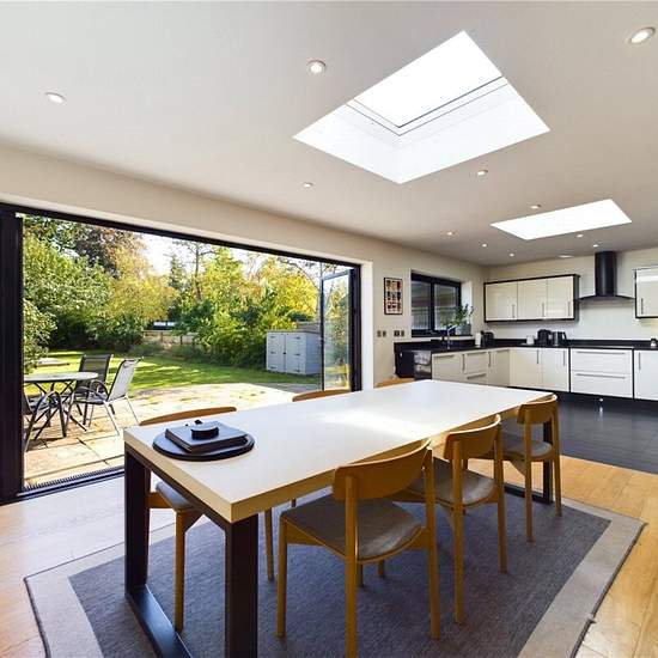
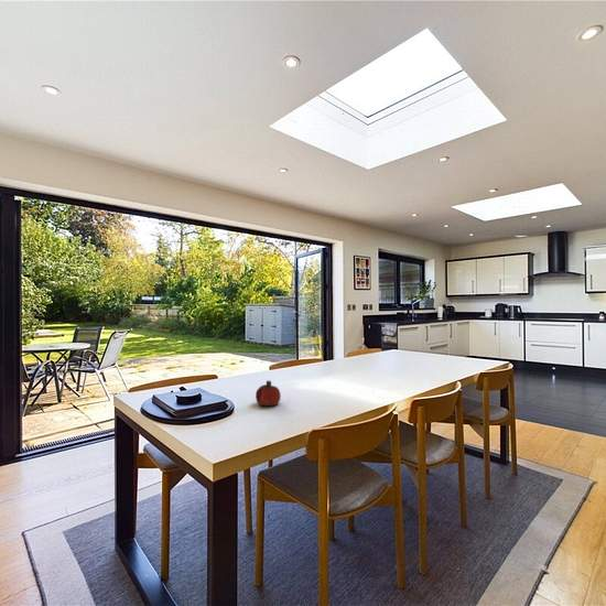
+ fruit (268, 391)
